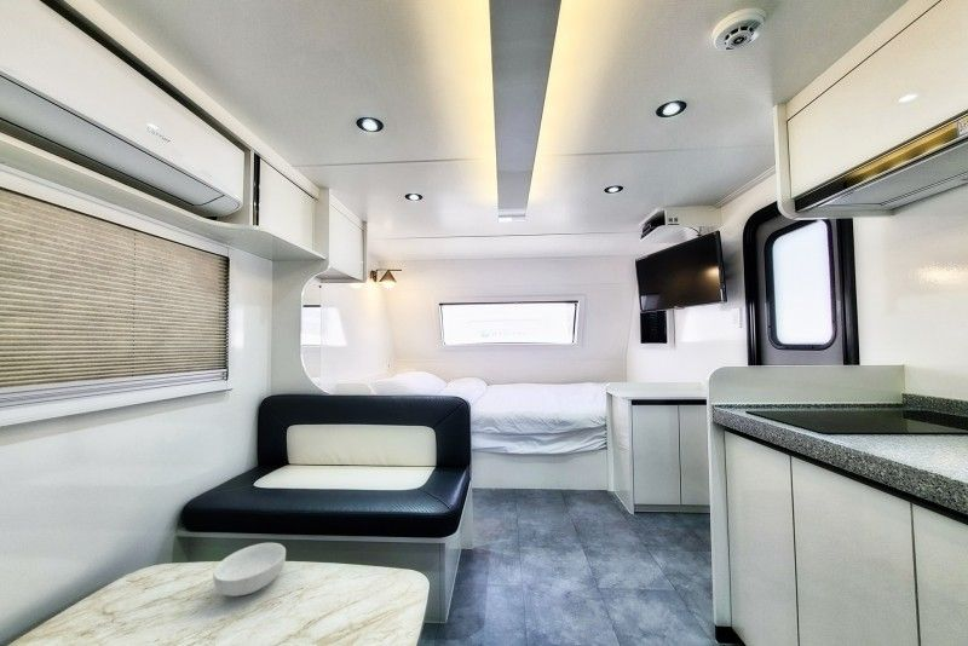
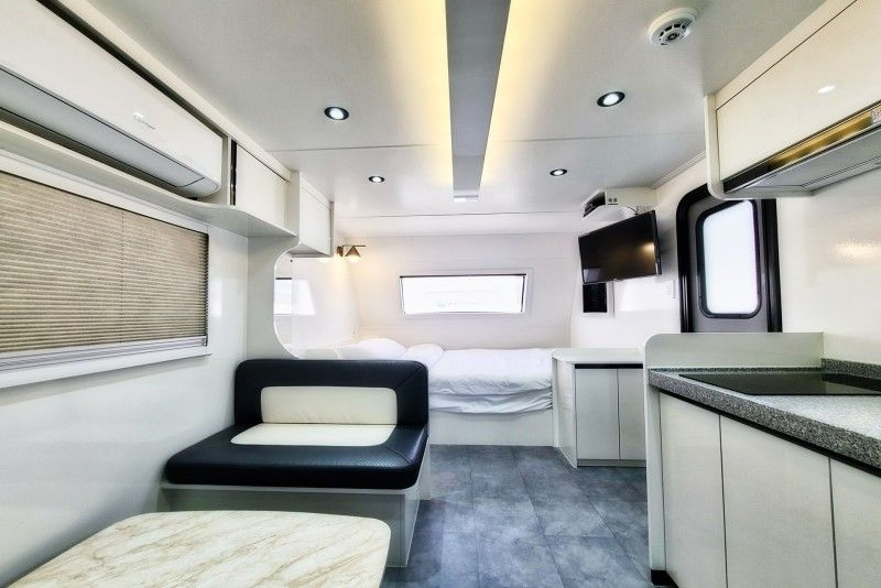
- cereal bowl (250, 572)
